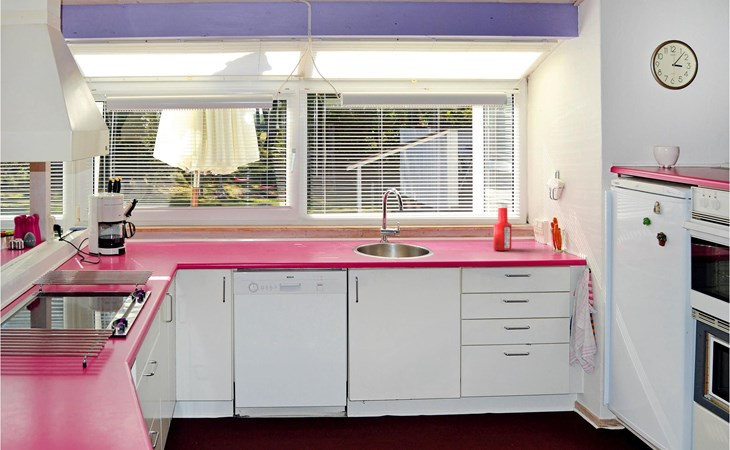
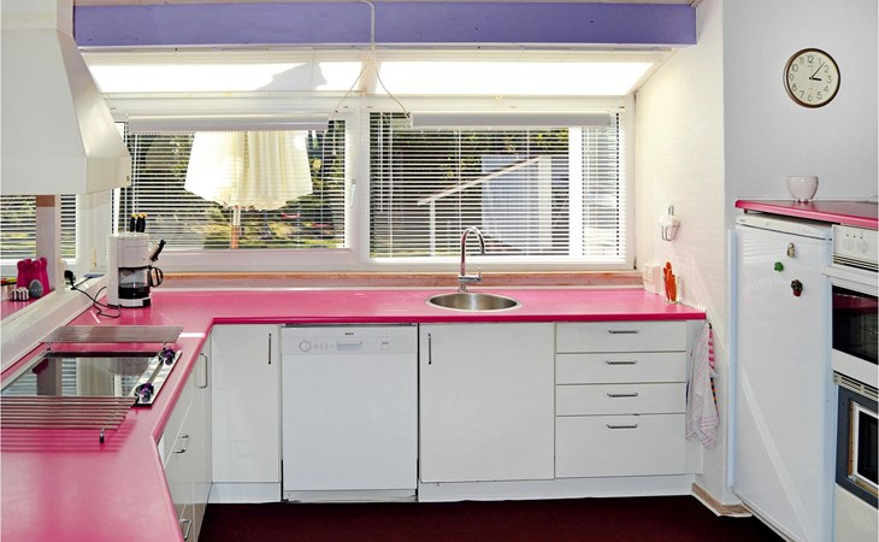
- soap bottle (502, 227)
